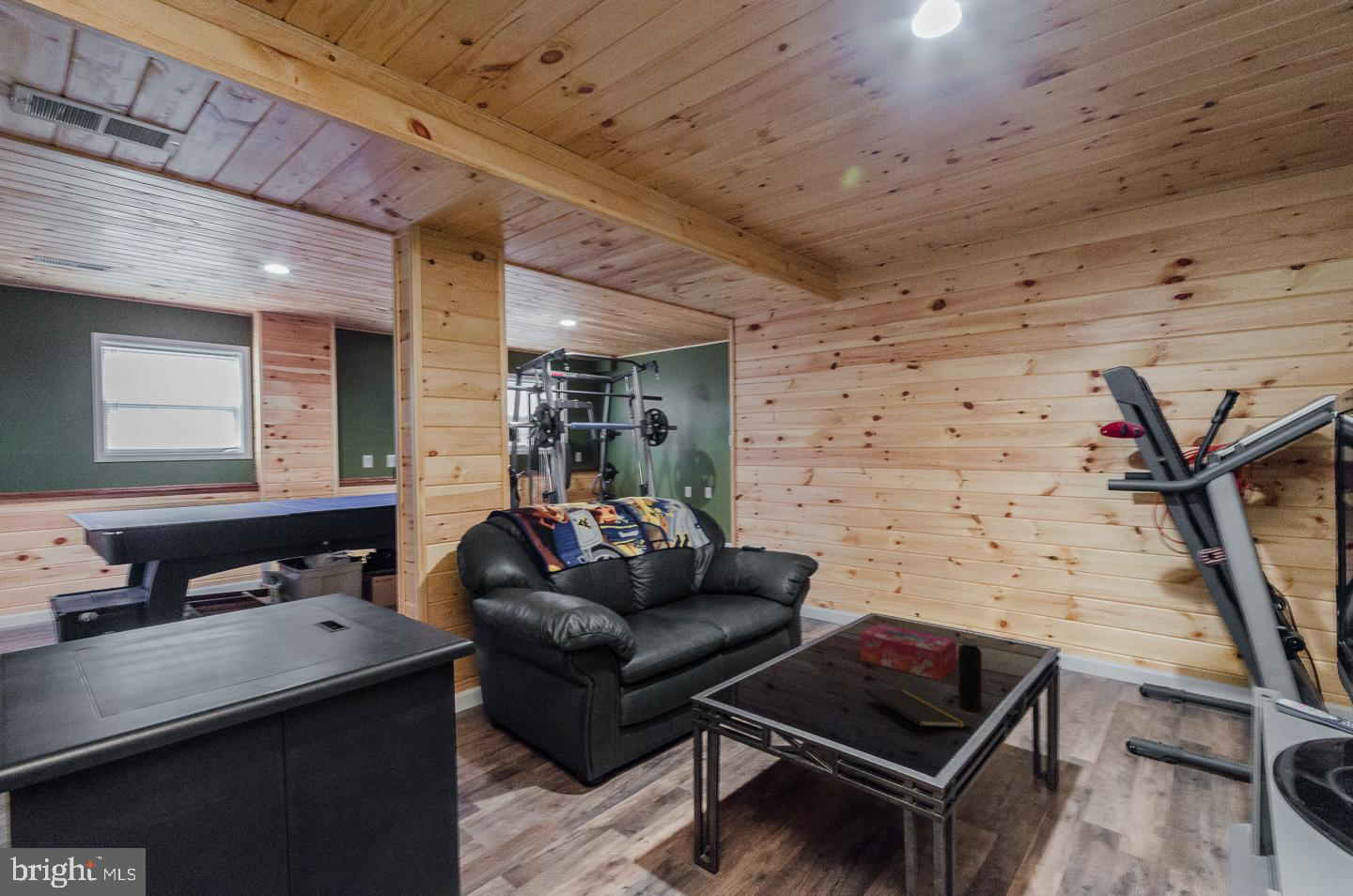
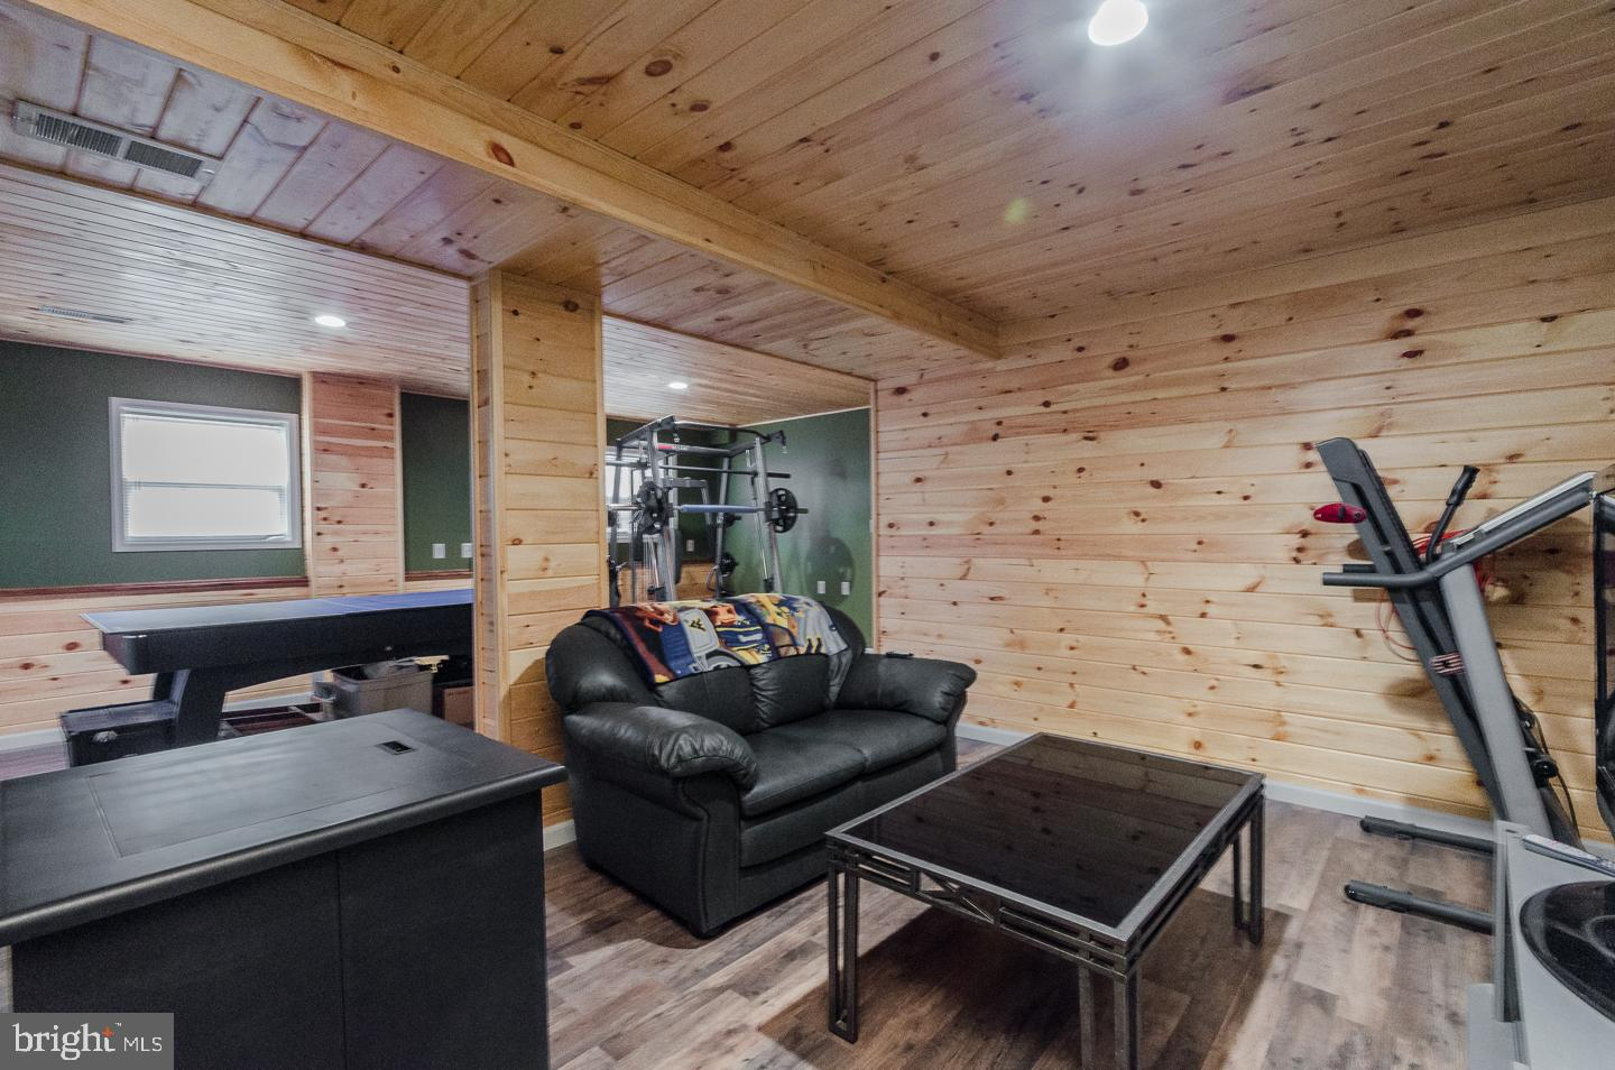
- notepad (912, 706)
- water bottle (970, 667)
- tissue box (907, 650)
